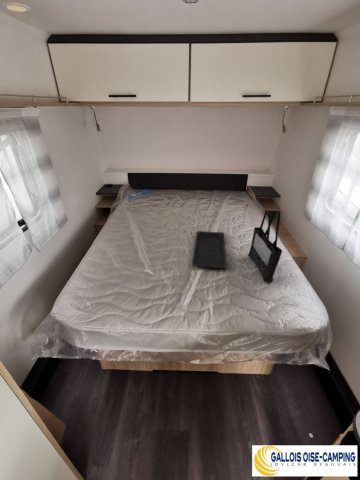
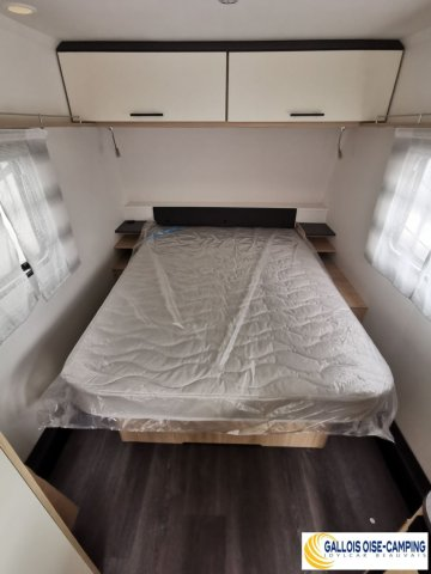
- tote bag (266, 242)
- serving tray (209, 248)
